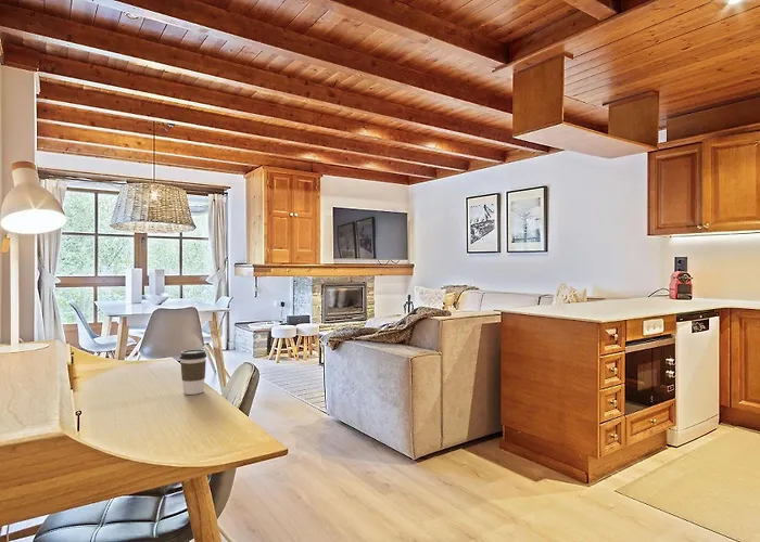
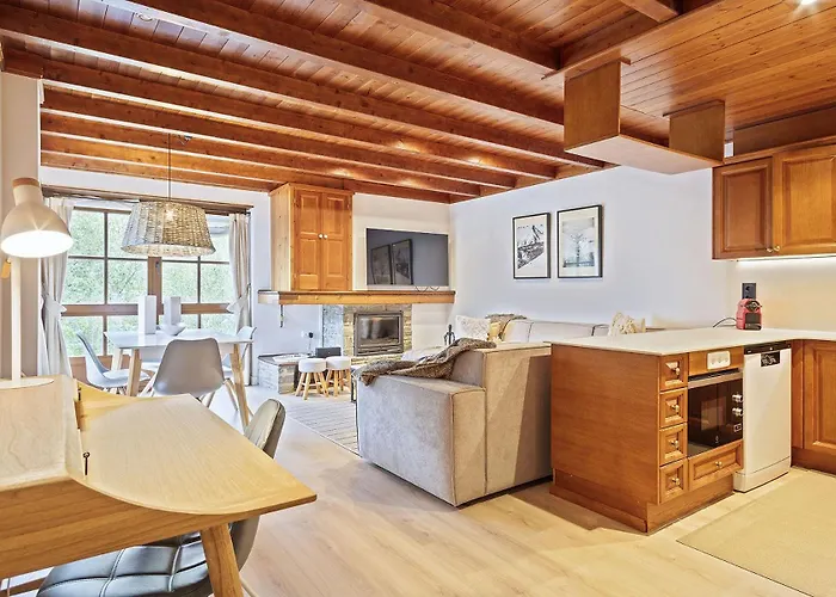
- coffee cup (193, 371)
